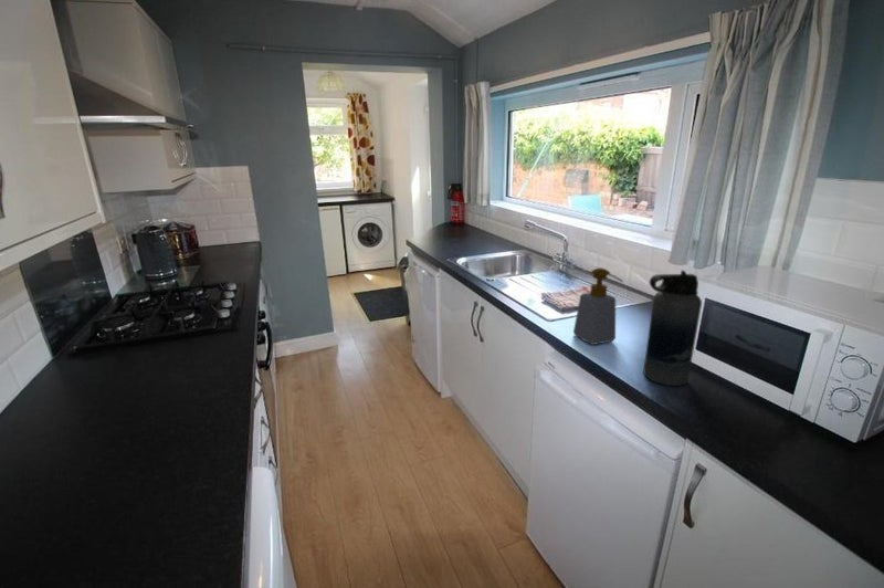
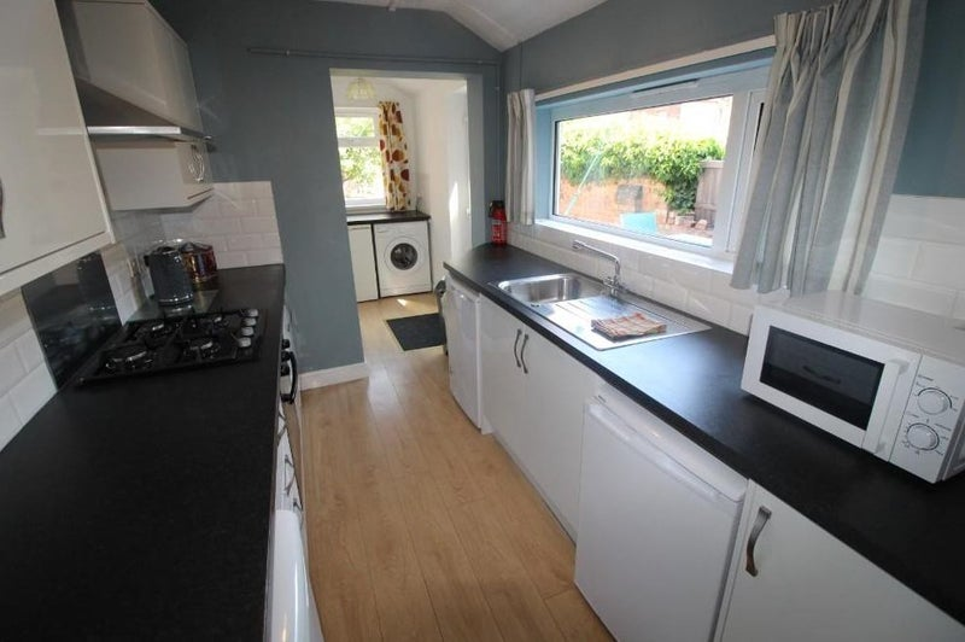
- soap bottle (601, 306)
- water bottle (670, 325)
